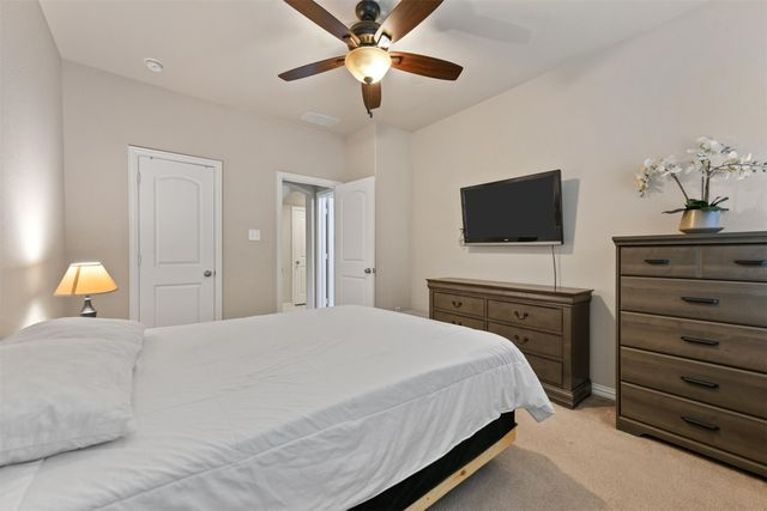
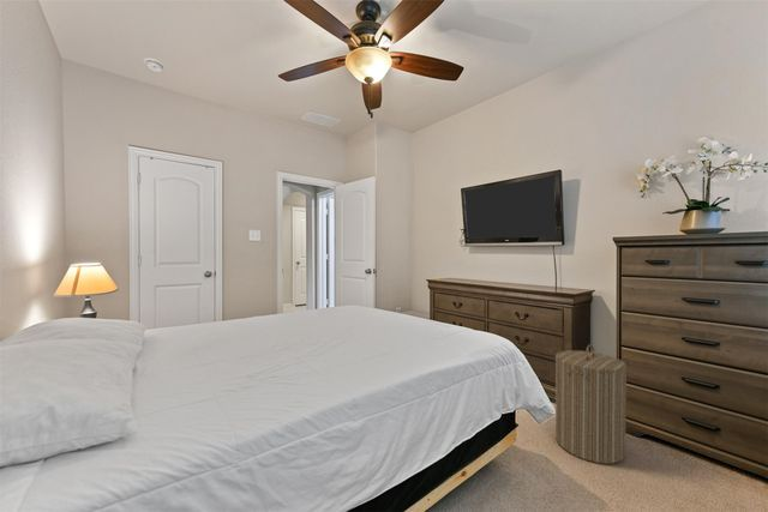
+ laundry hamper (588, 394)
